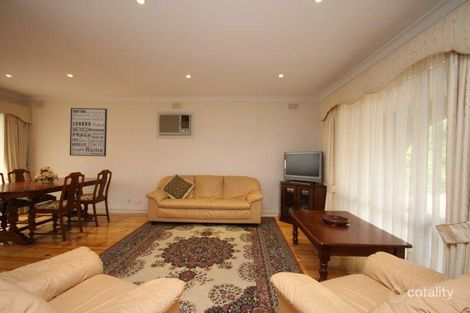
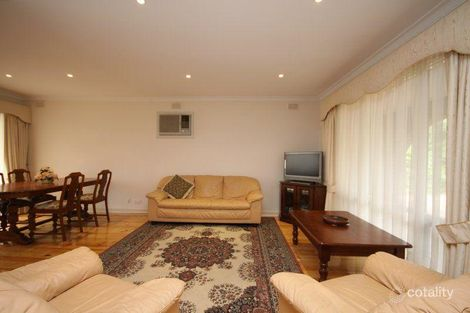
- wall art (88, 132)
